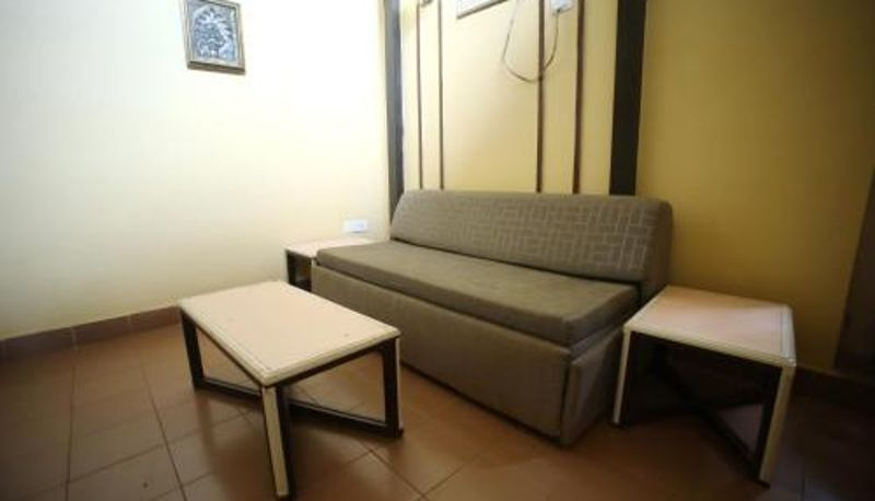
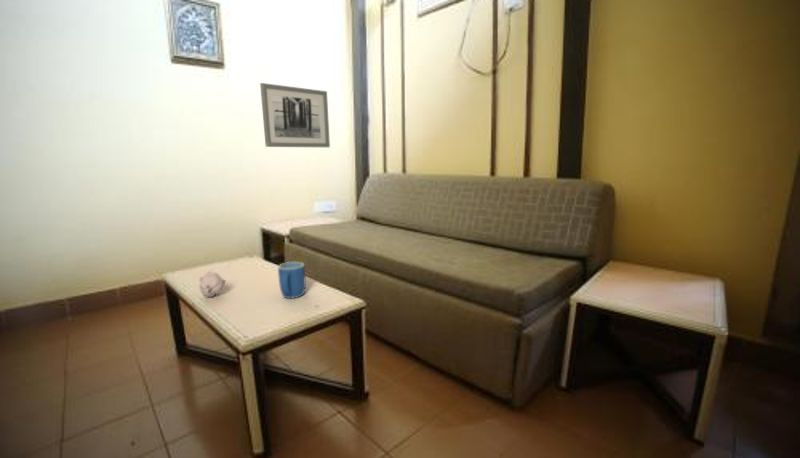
+ wall art (297, 117)
+ mug (291, 281)
+ flower (211, 283)
